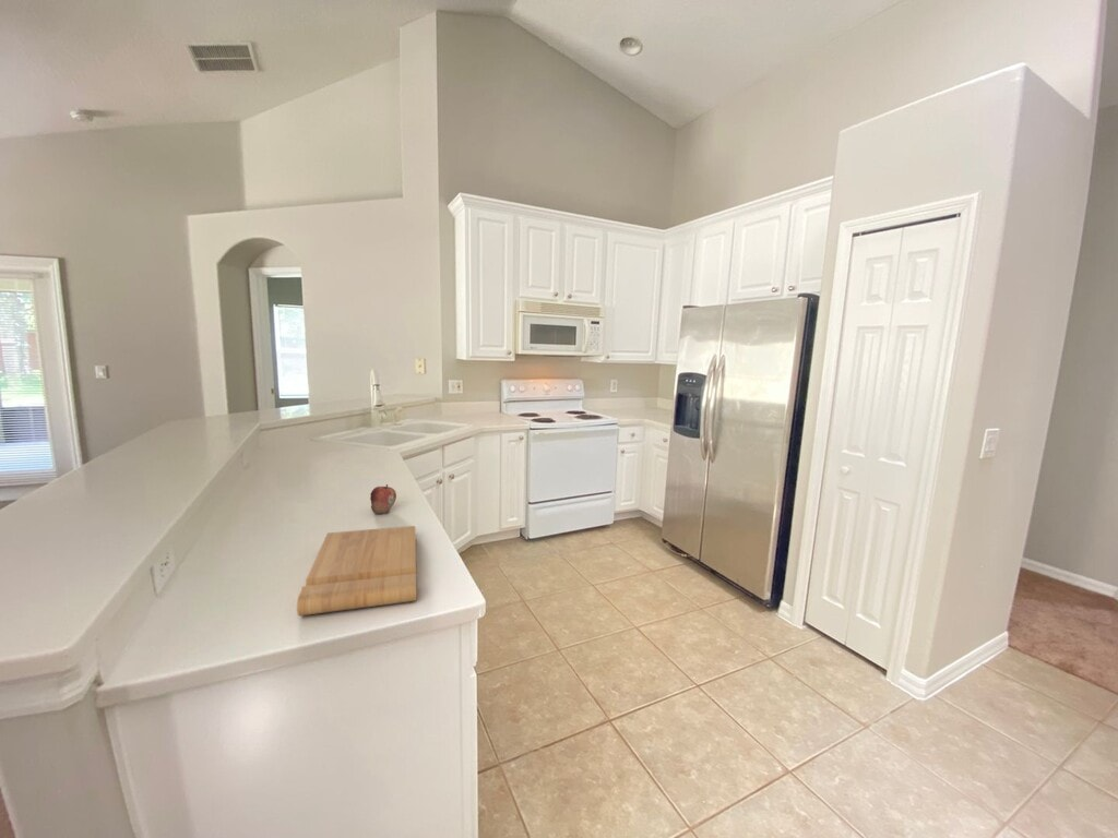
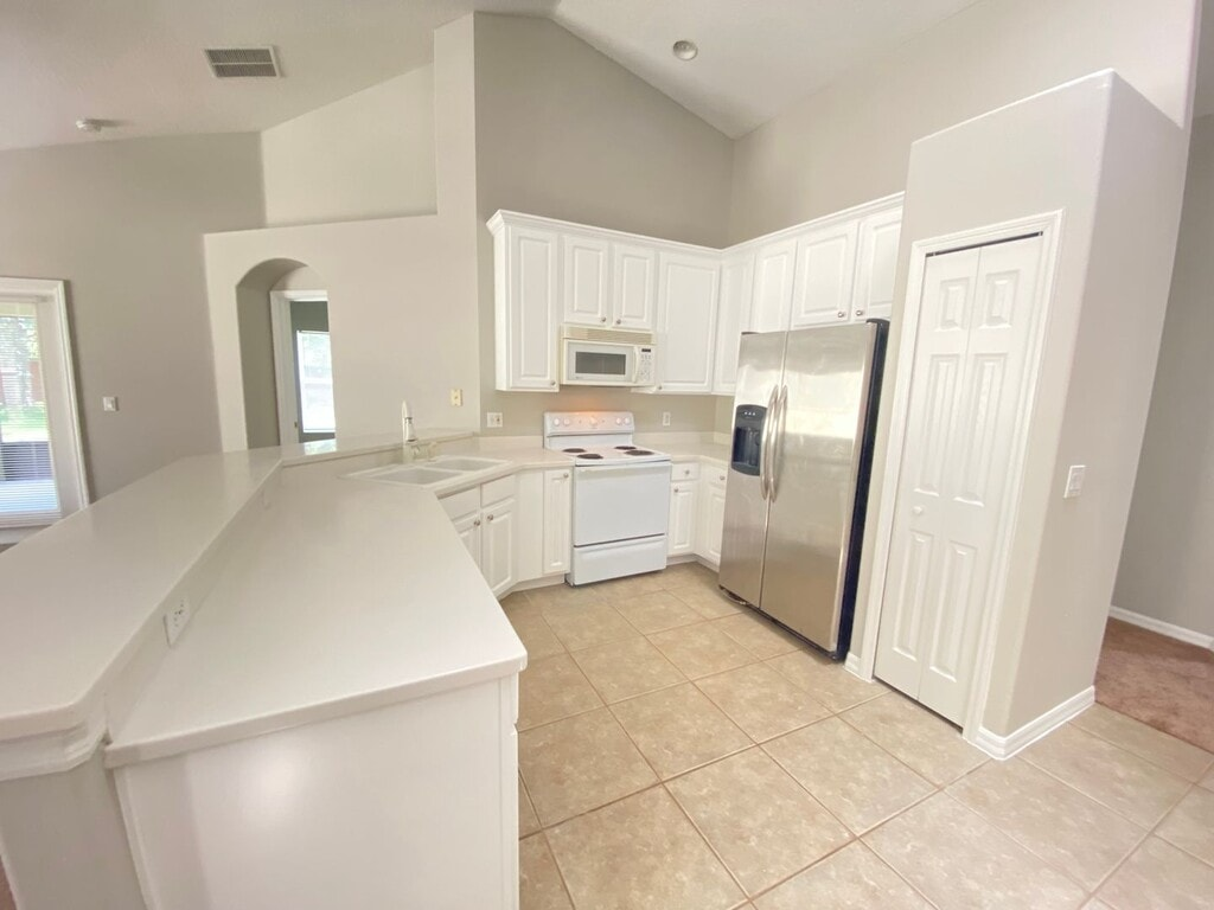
- cutting board (367, 562)
- fruit (383, 498)
